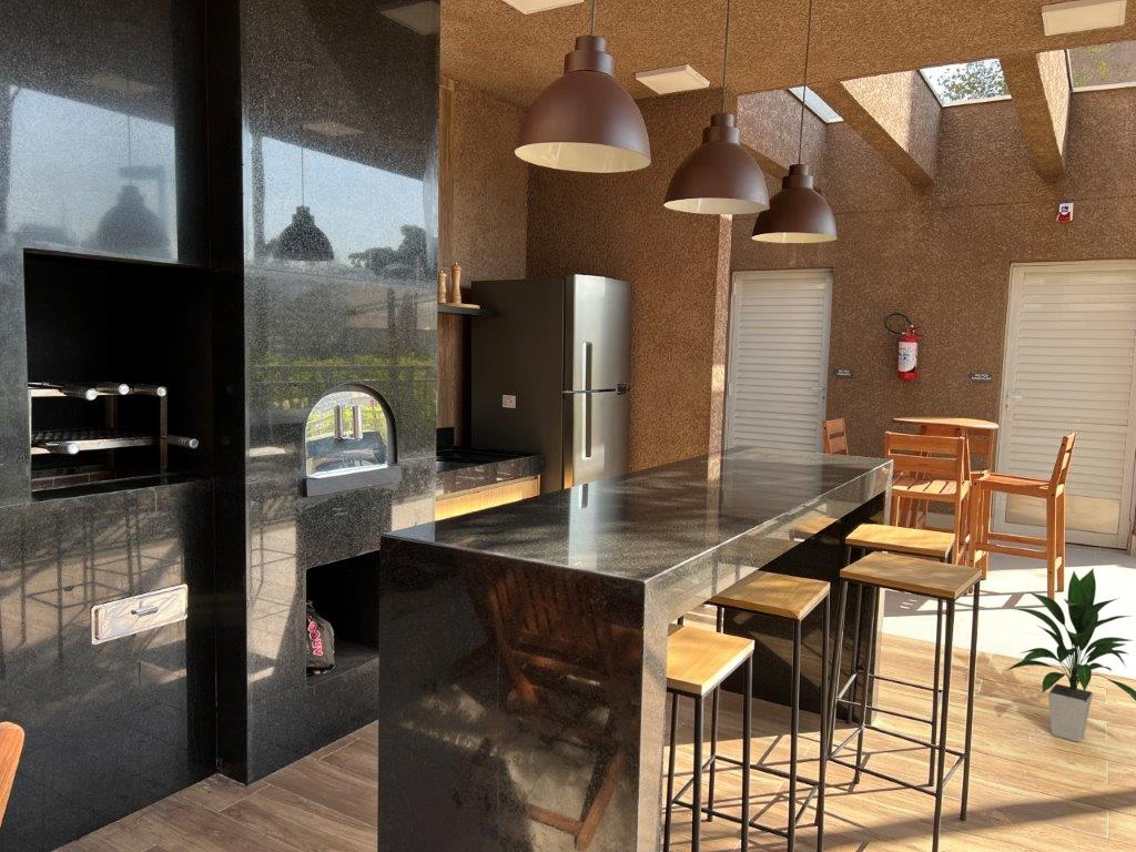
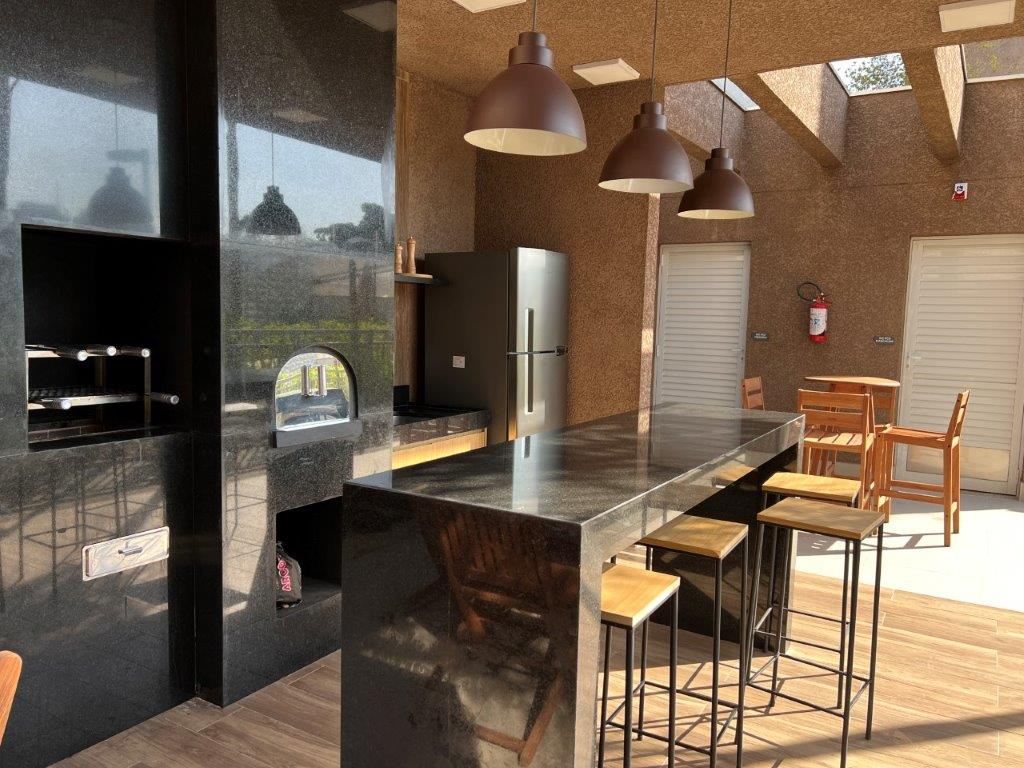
- indoor plant (1079, 657)
